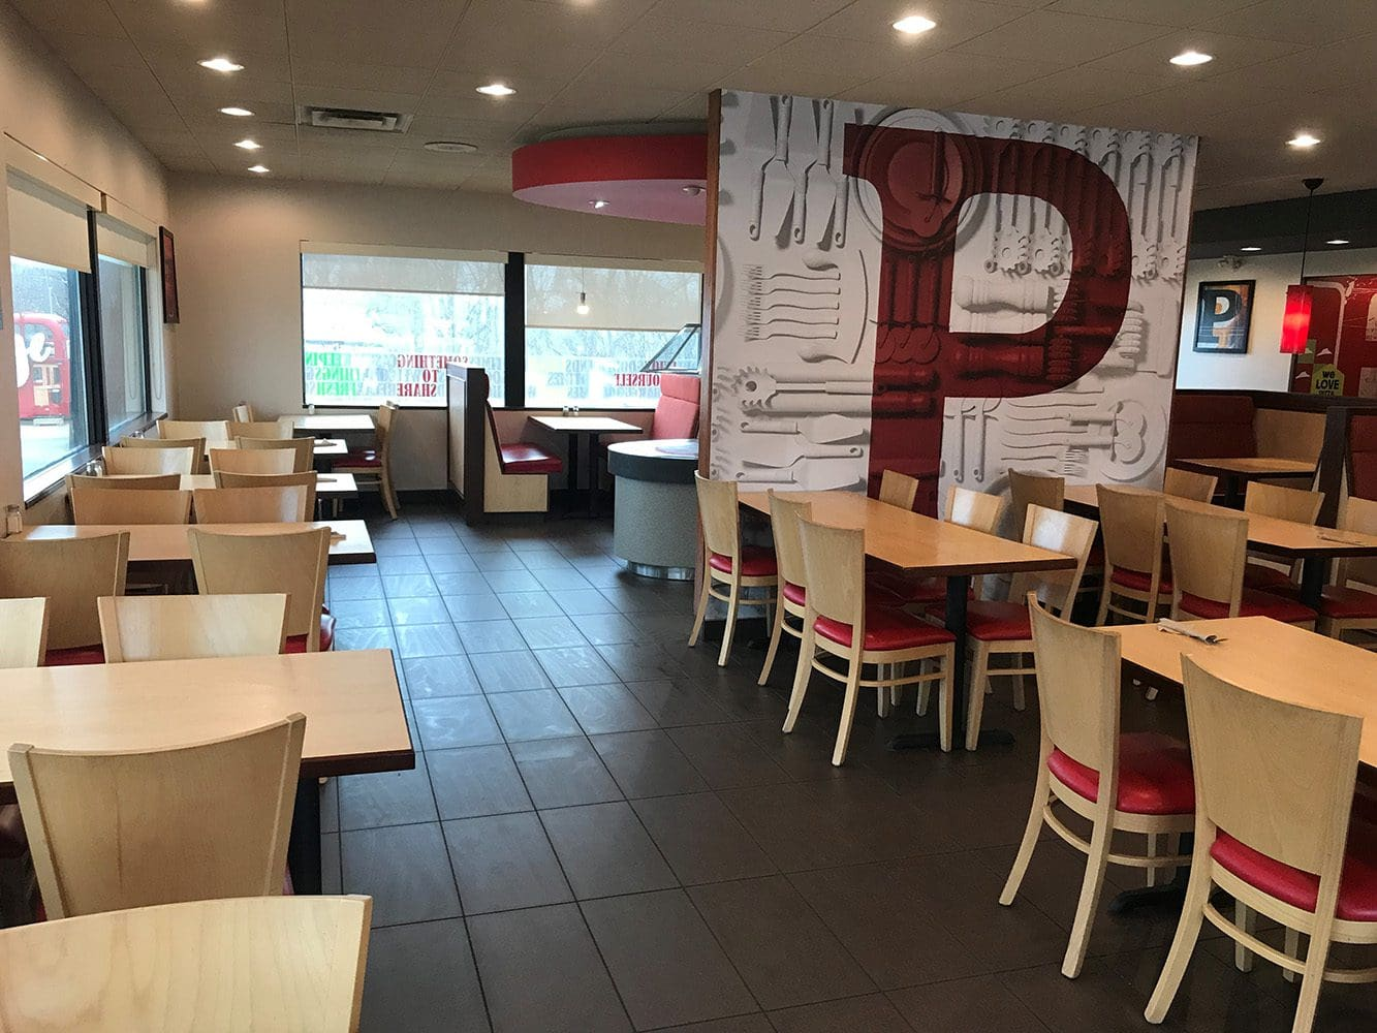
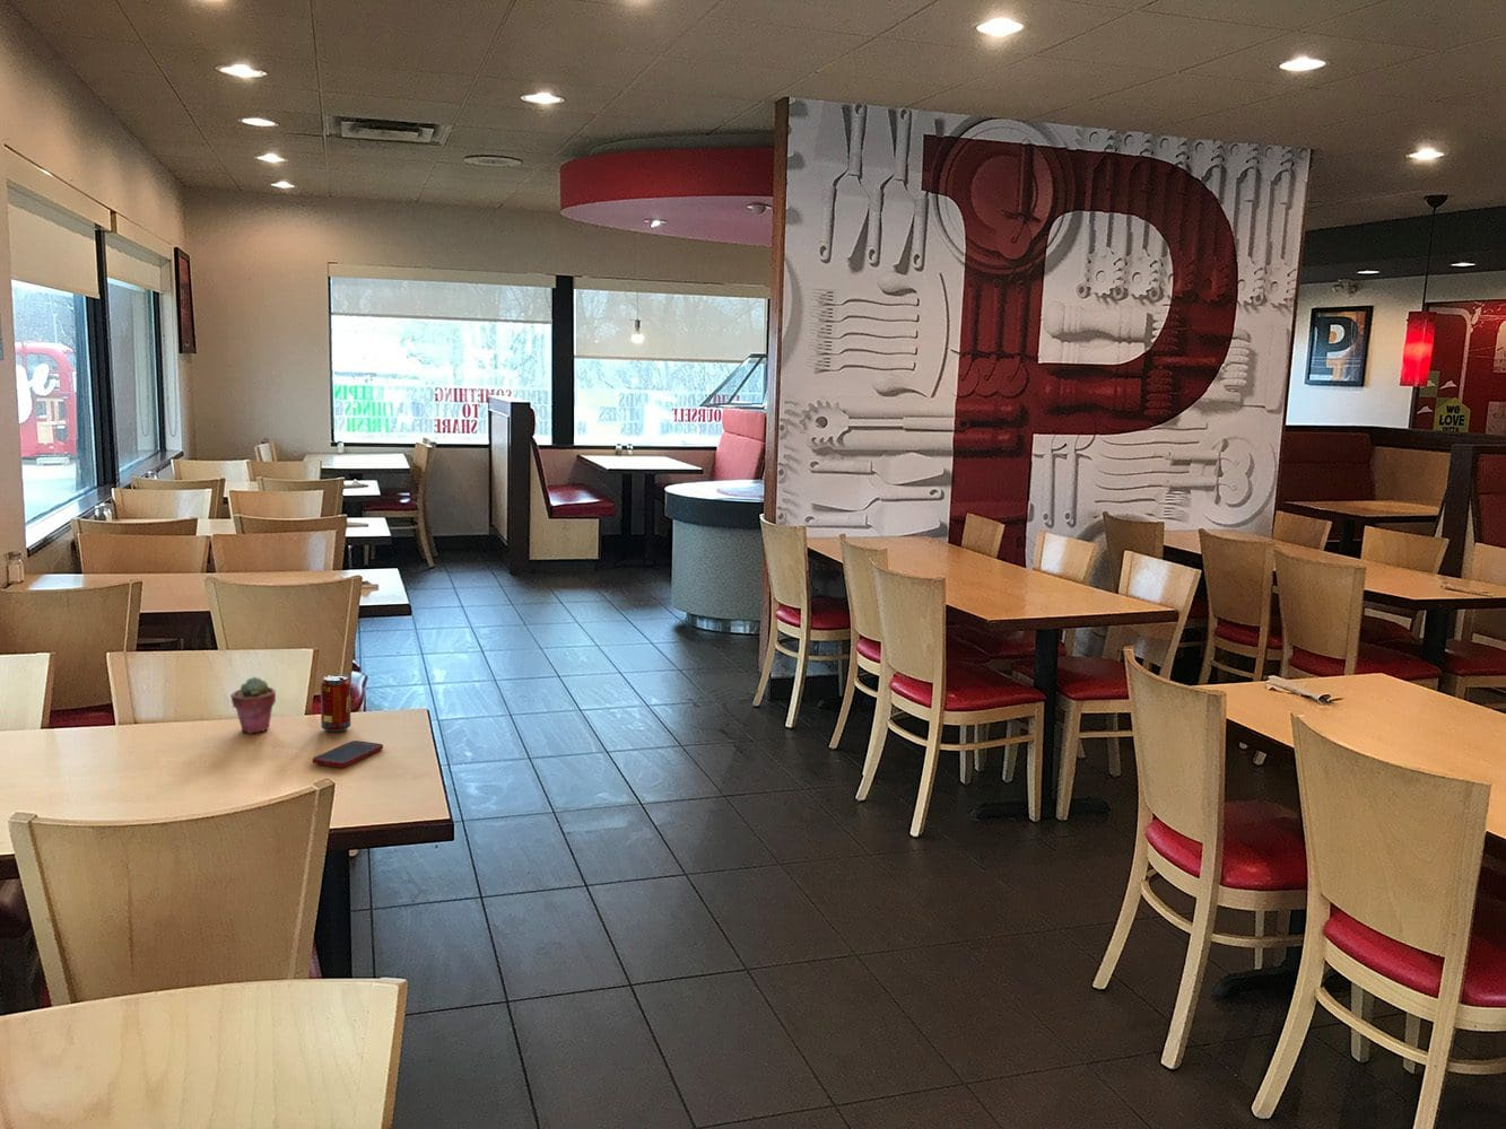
+ cell phone (348, 753)
+ beverage can (336, 702)
+ potted succulent (253, 702)
